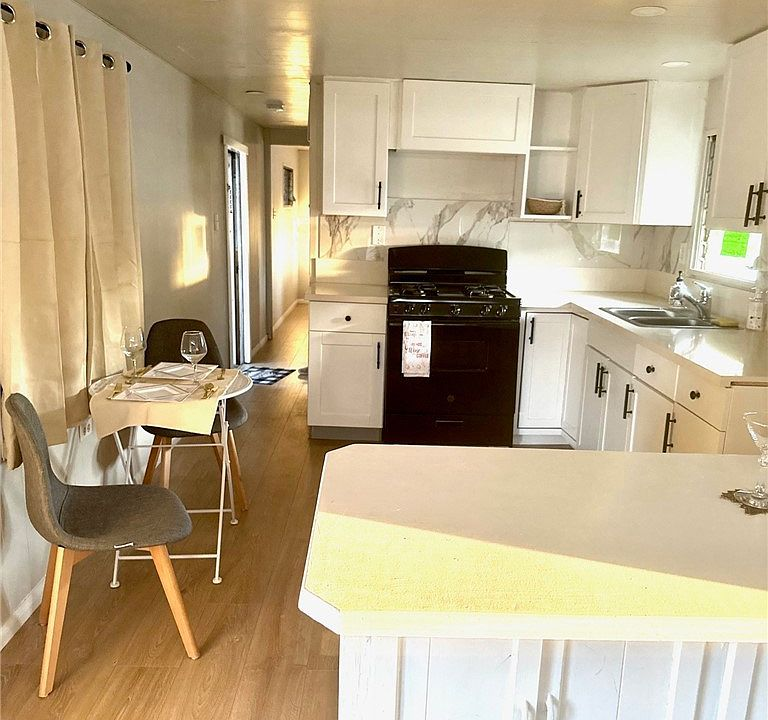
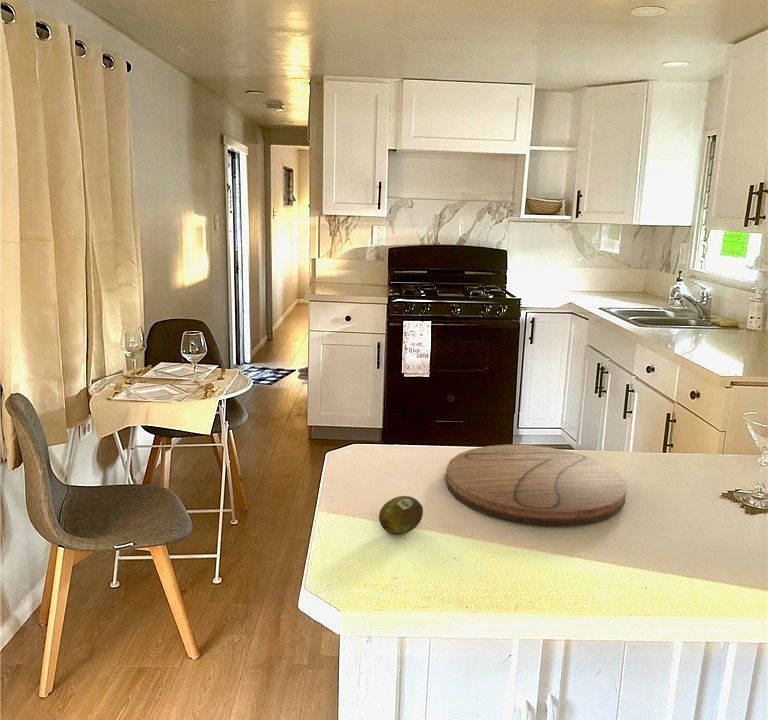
+ cutting board (533, 480)
+ fruit (401, 515)
